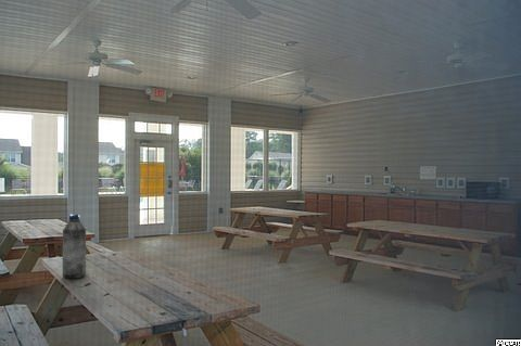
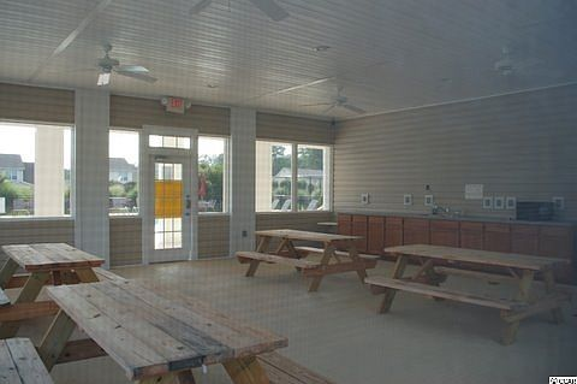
- water bottle (74, 245)
